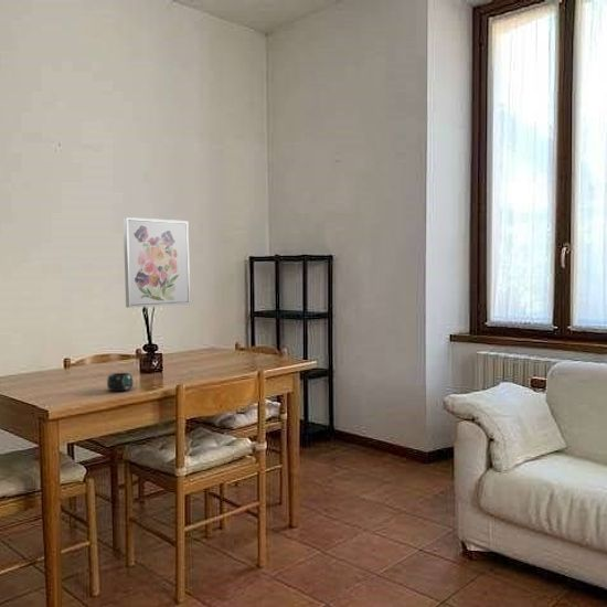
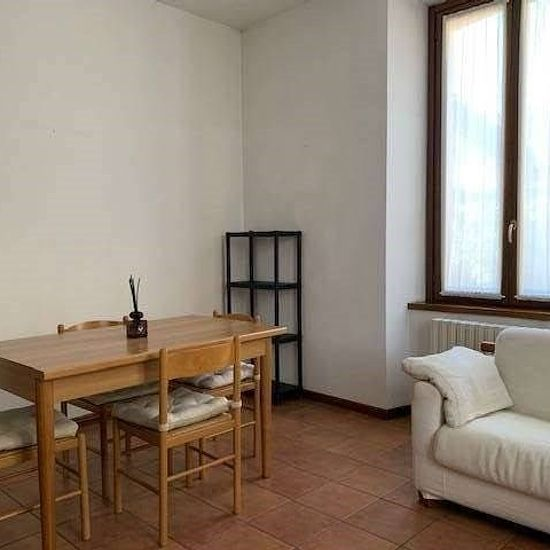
- wall art (158, 263)
- mug (118, 381)
